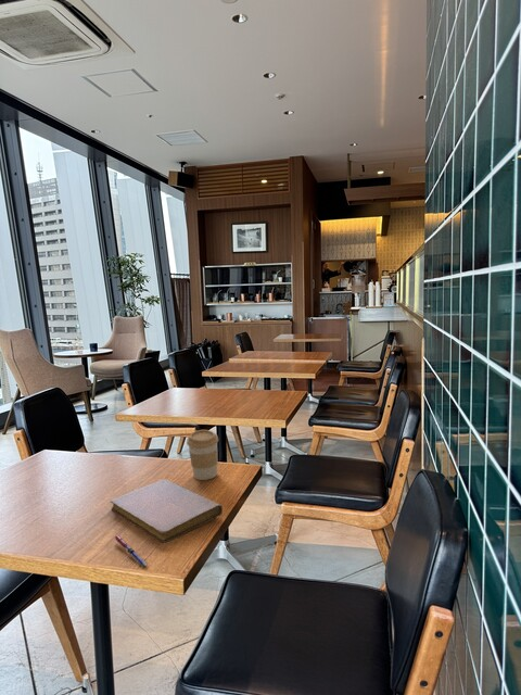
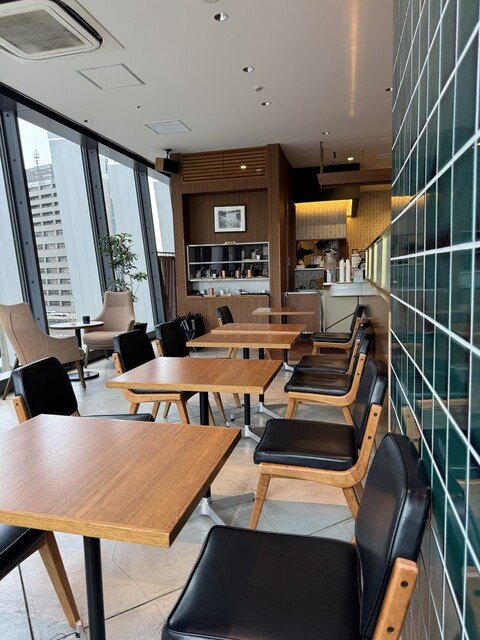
- notebook (164, 506)
- coffee cup (203, 454)
- pen (130, 549)
